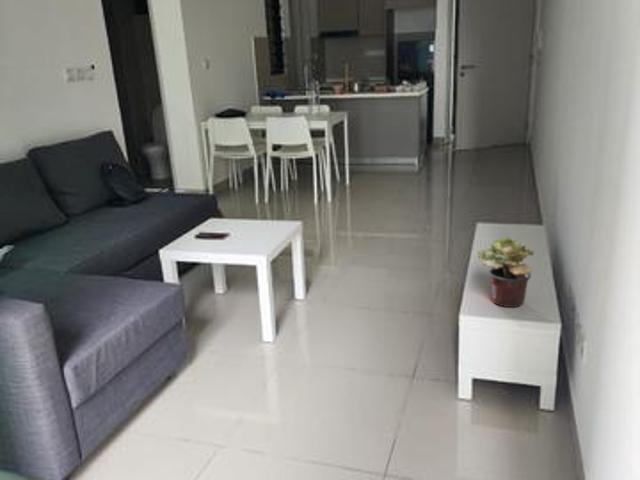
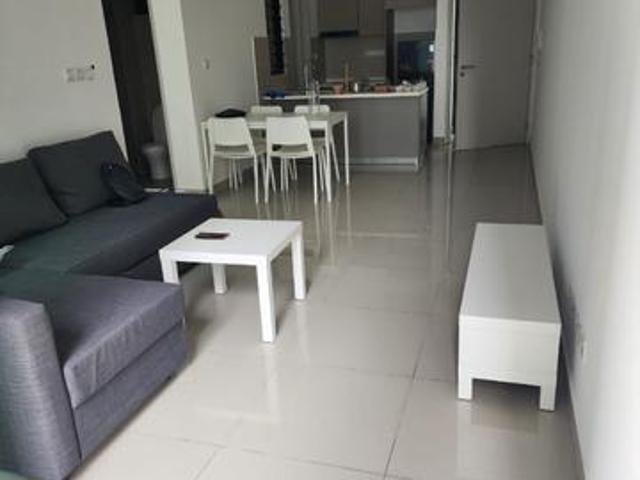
- potted plant (504, 269)
